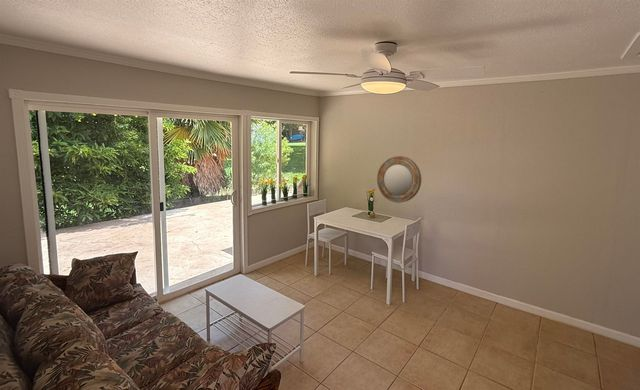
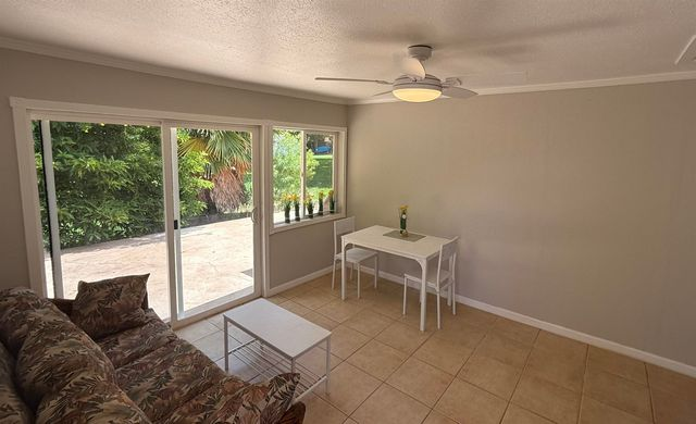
- home mirror (398, 179)
